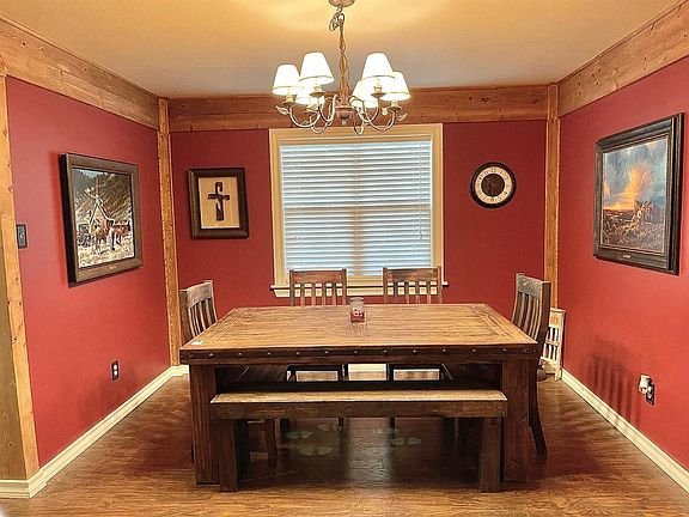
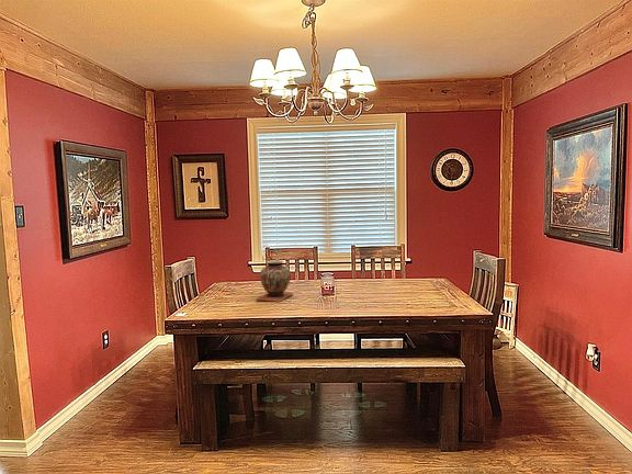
+ decorative vase (273, 279)
